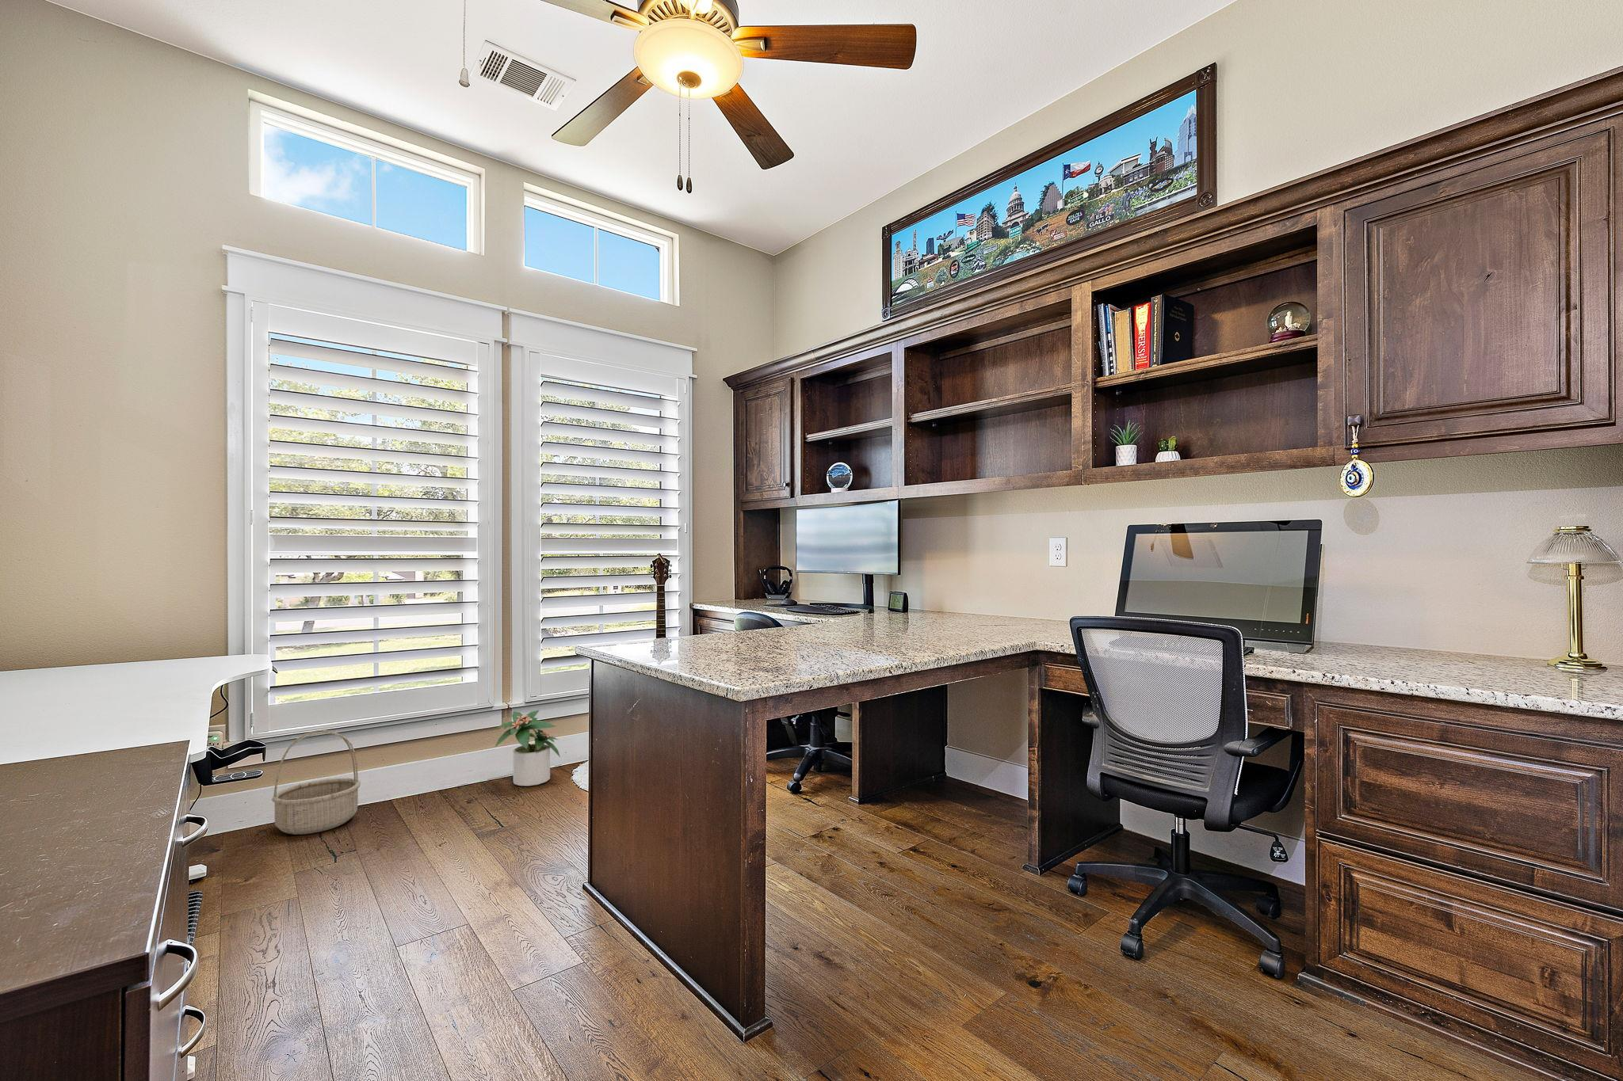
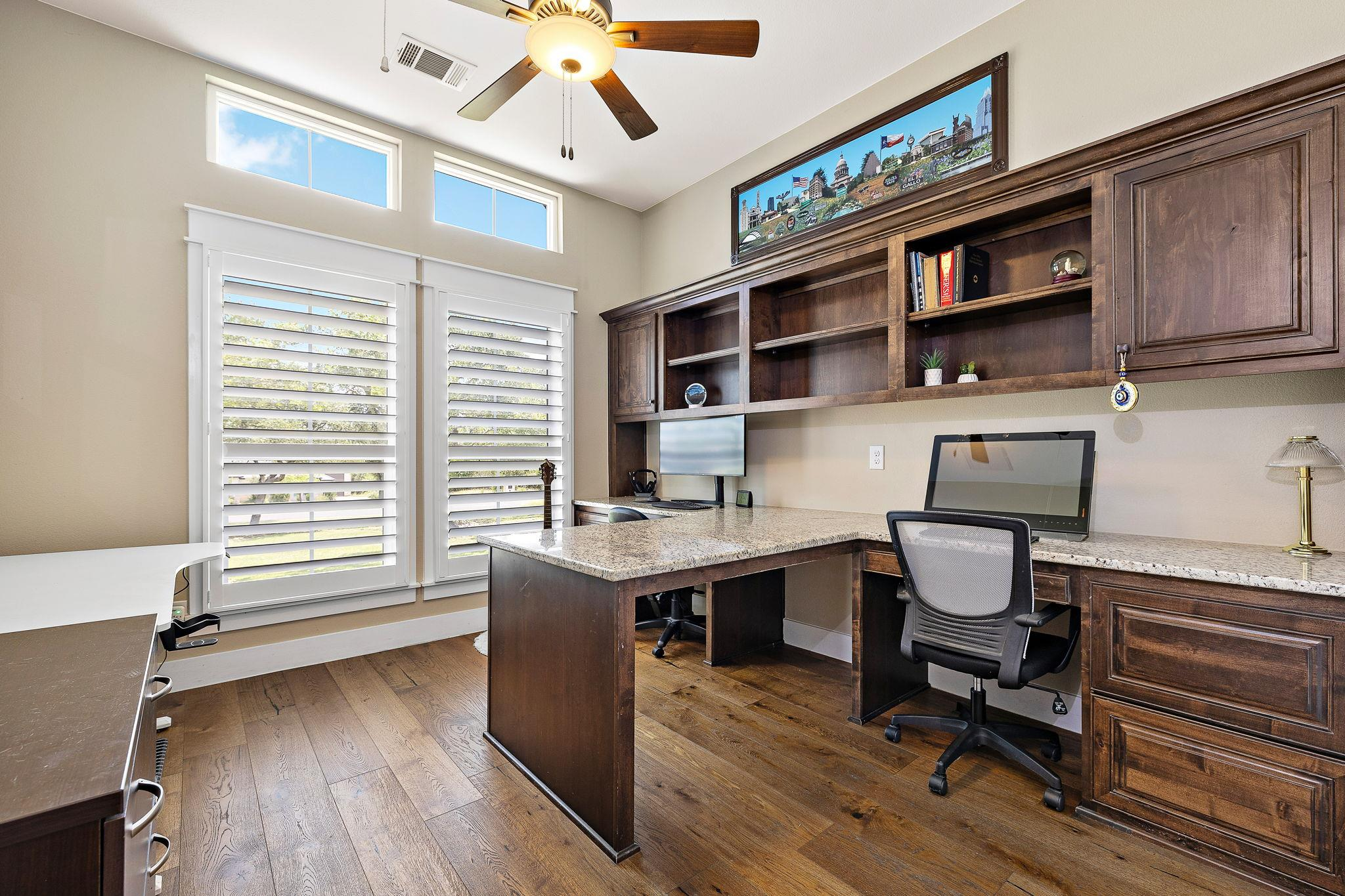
- basket (319, 781)
- potted plant (527, 748)
